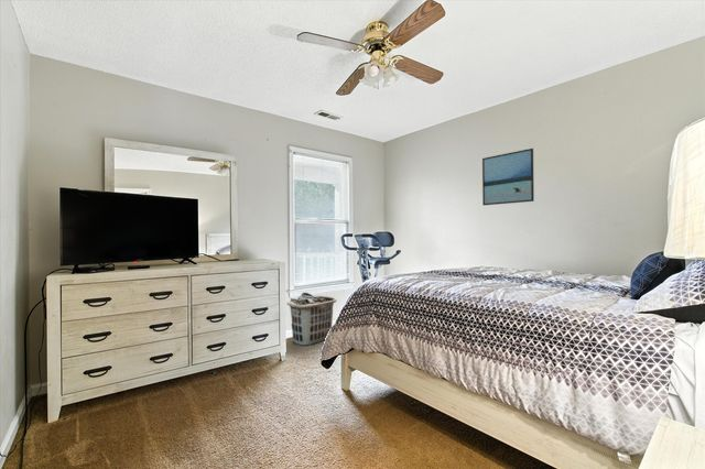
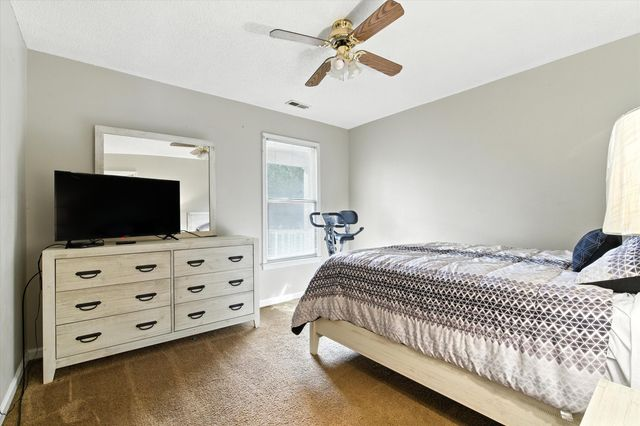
- clothes hamper (312, 316)
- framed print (506, 178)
